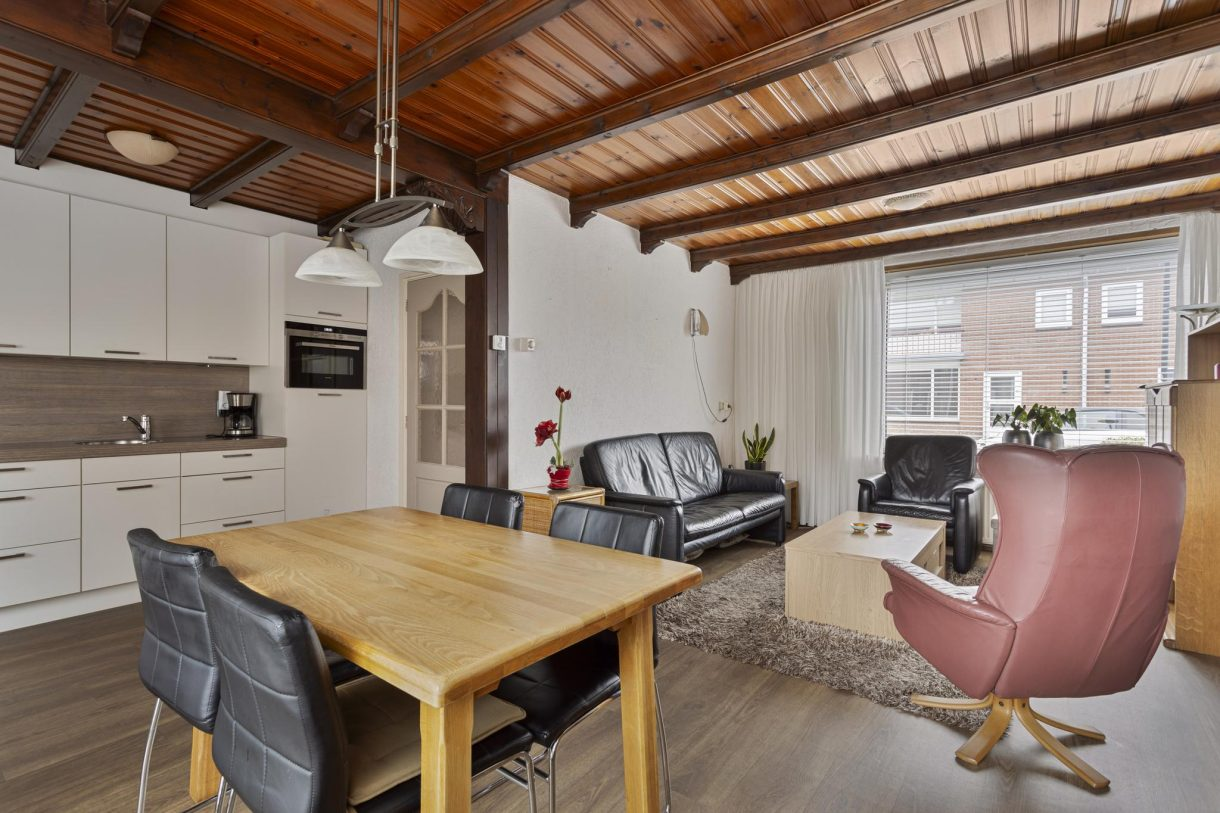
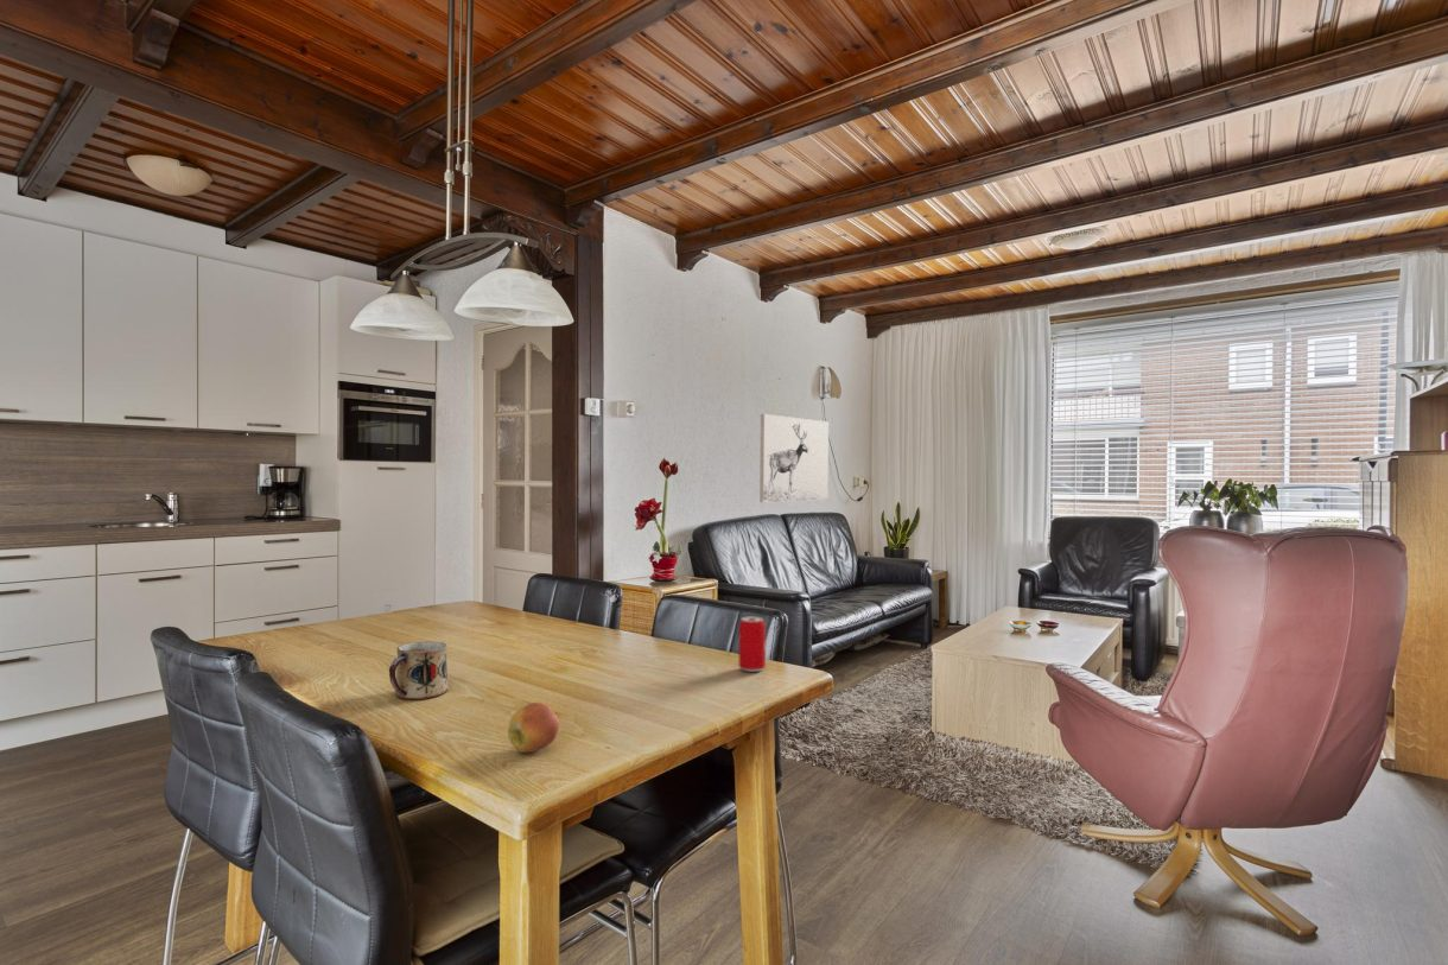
+ mug (419, 669)
+ beverage can (751, 643)
+ apple (535, 726)
+ wall art (795, 459)
